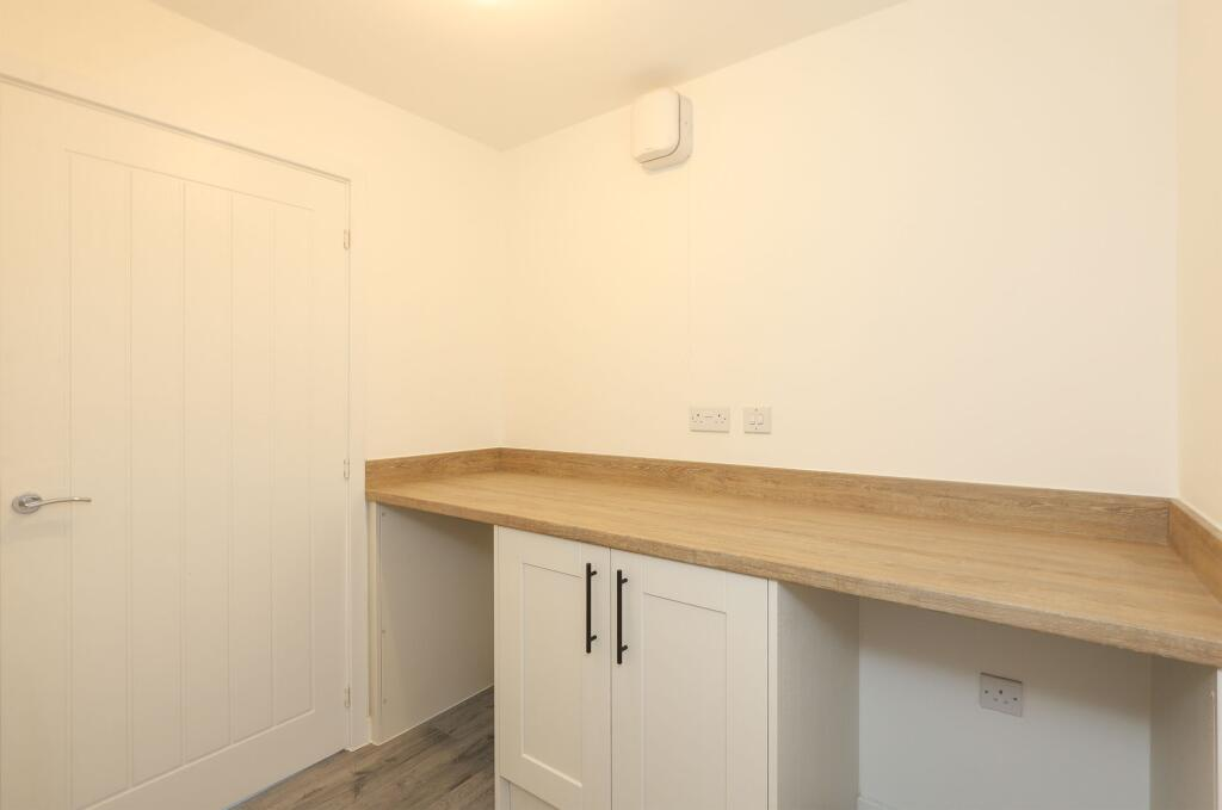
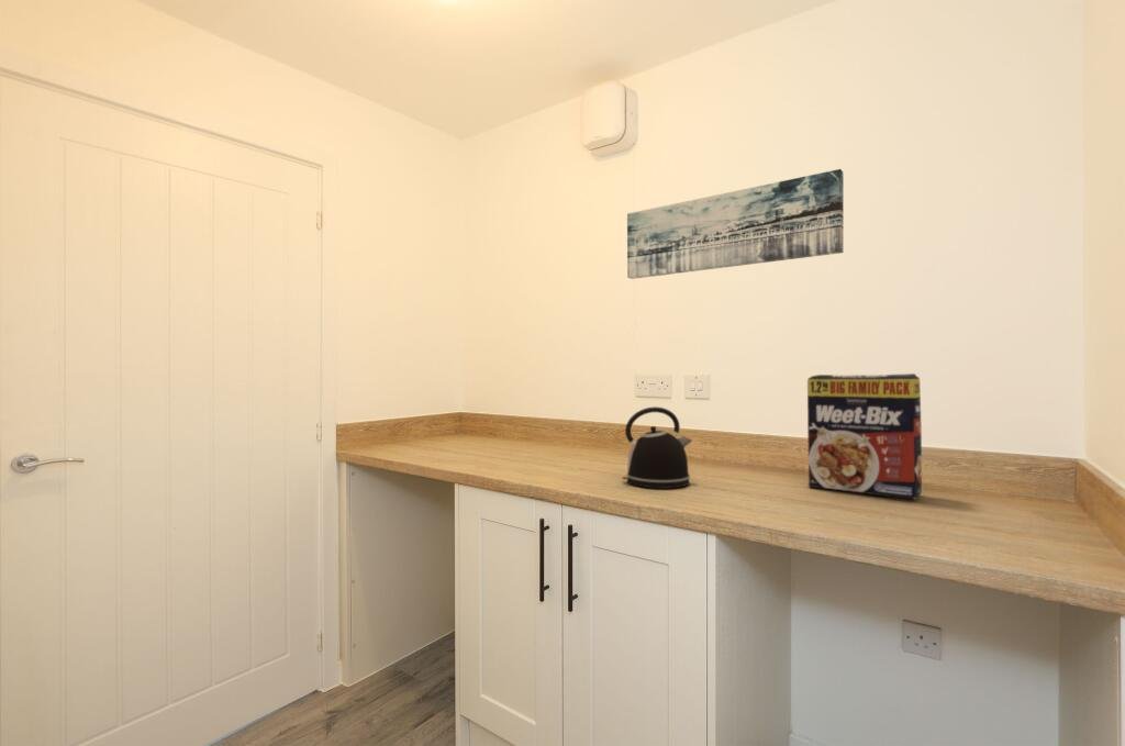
+ kettle (657, 444)
+ wall art (723, 231)
+ cereal box (862, 432)
